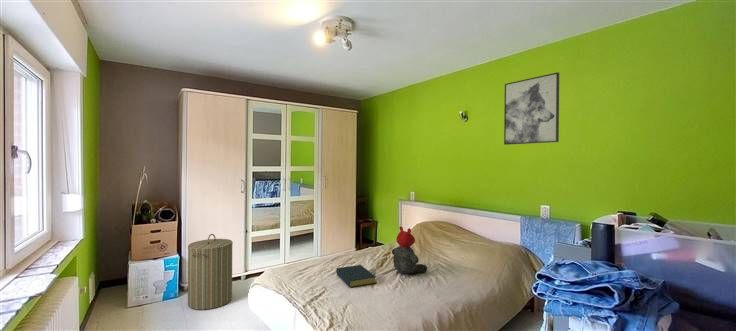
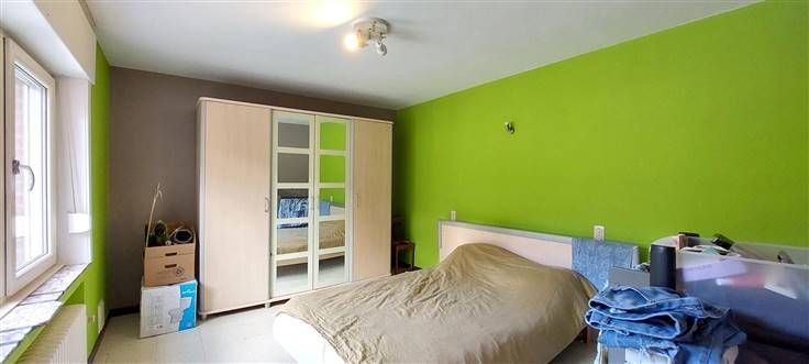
- hardback book (355, 275)
- wall art (529, 111)
- laundry hamper (210, 267)
- teddy bear (409, 249)
